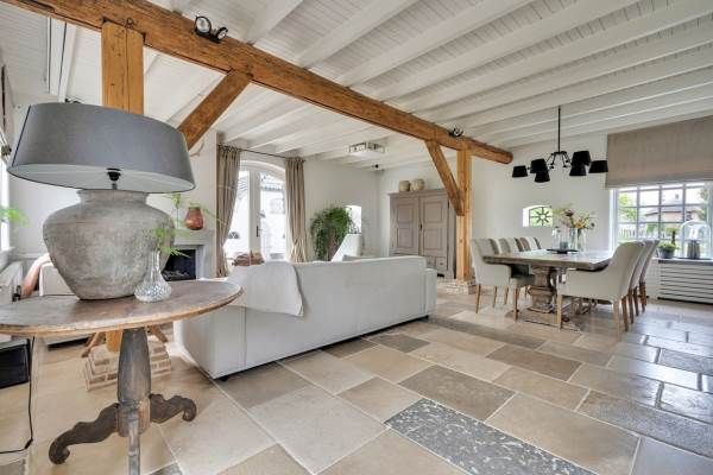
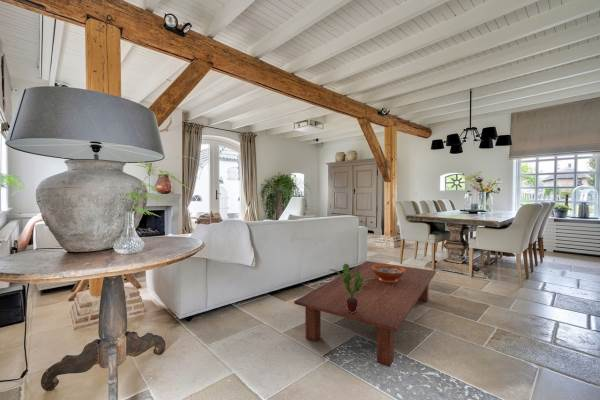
+ decorative bowl (388, 273)
+ potted plant (351, 288)
+ coffee table (376, 299)
